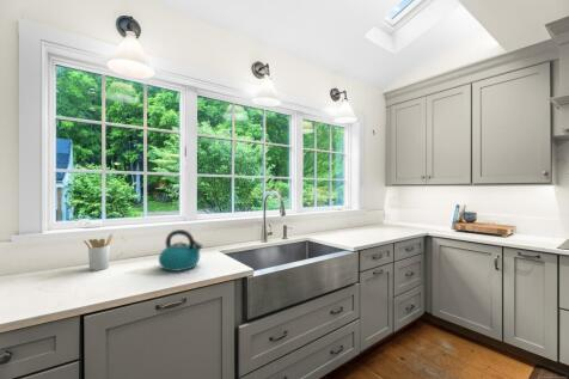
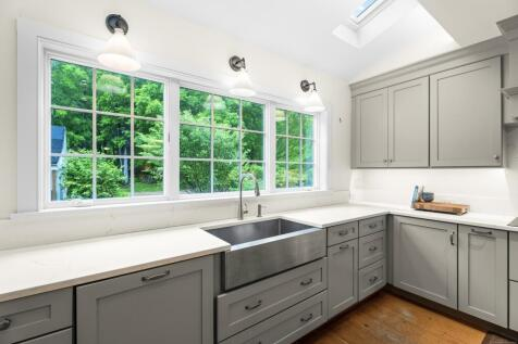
- utensil holder (98, 252)
- kettle (182, 247)
